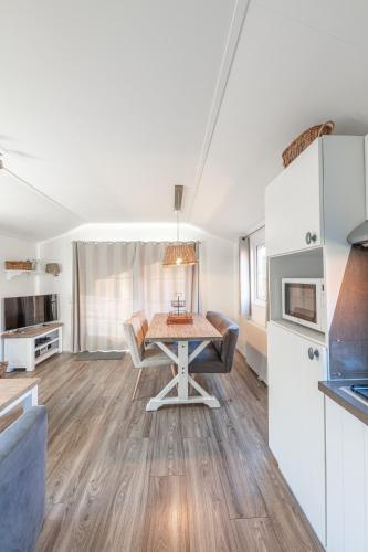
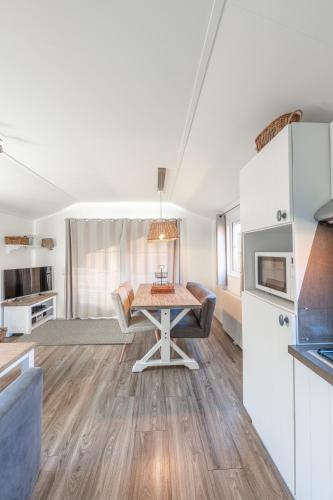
+ rug (82, 330)
